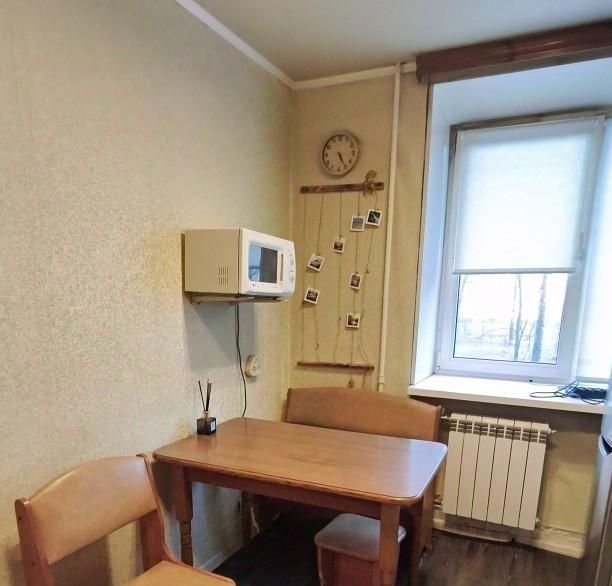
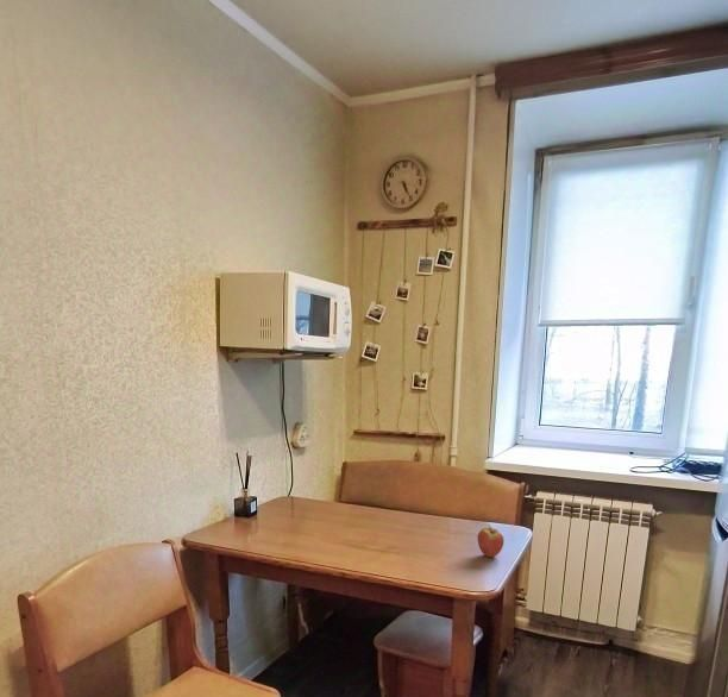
+ fruit (490, 540)
